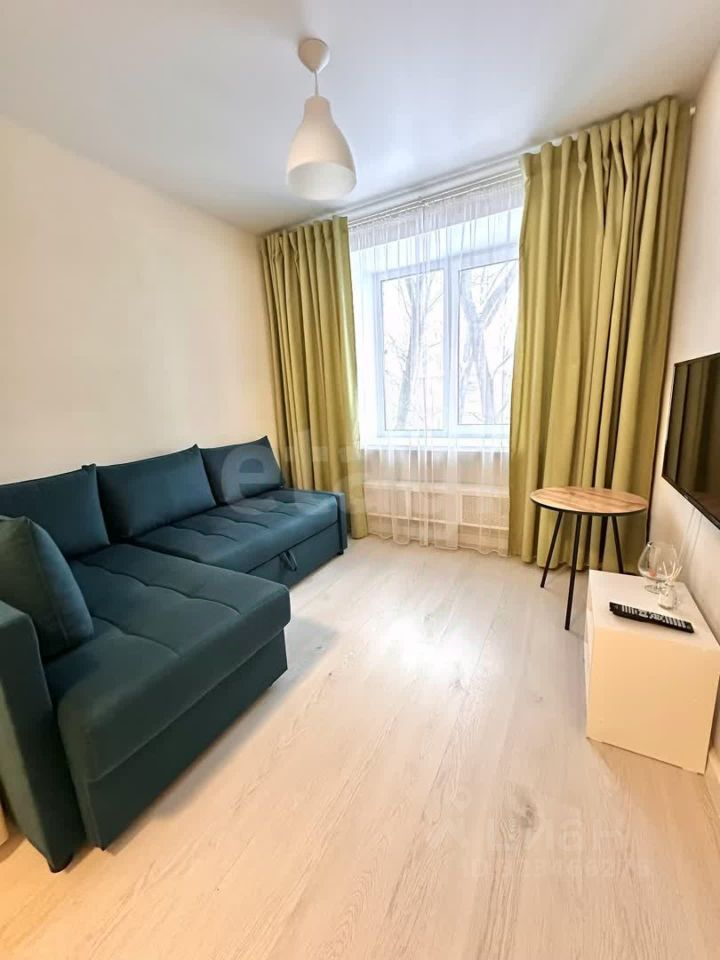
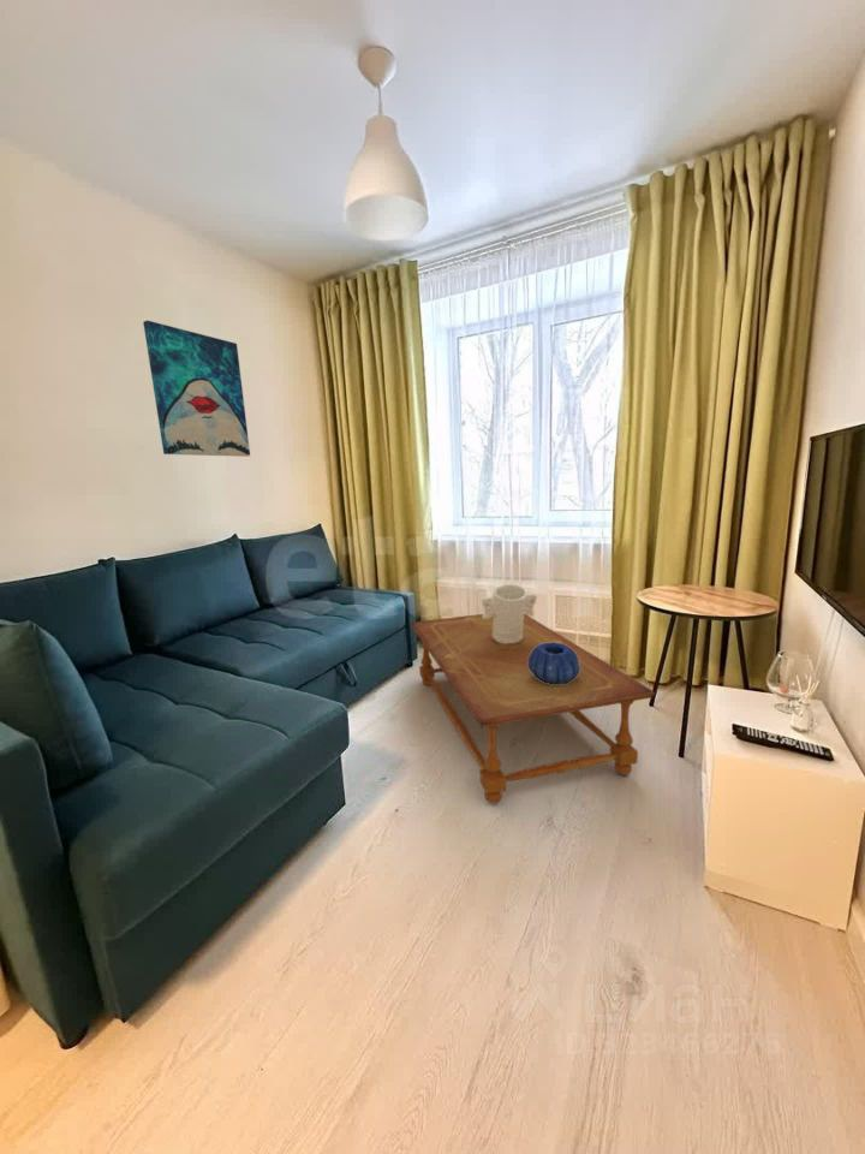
+ decorative vase (508, 613)
+ wall art (202, 395)
+ coffee table (506, 684)
+ decorative bowl (554, 661)
